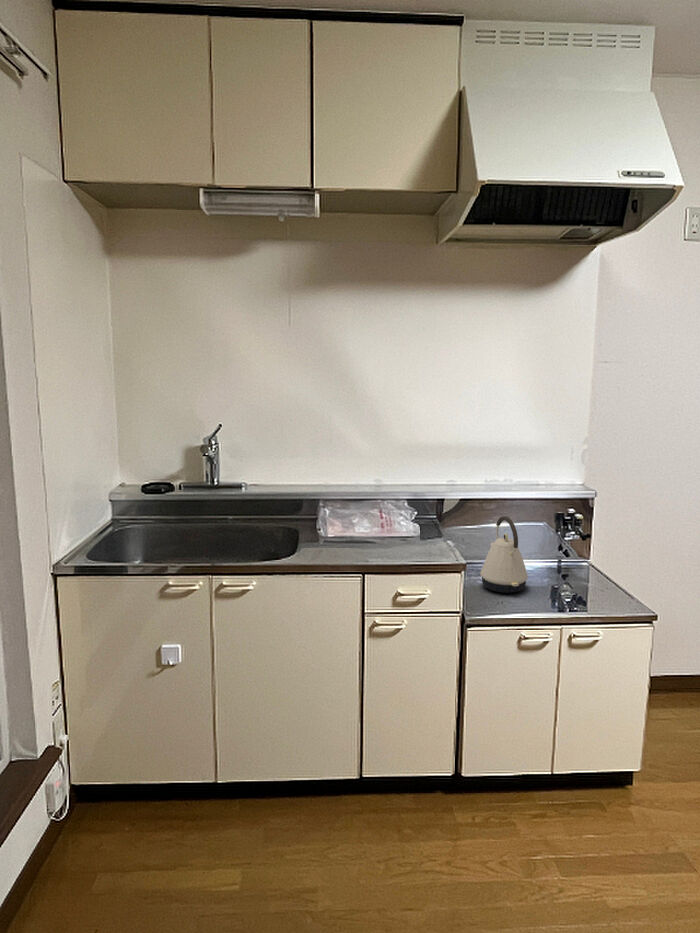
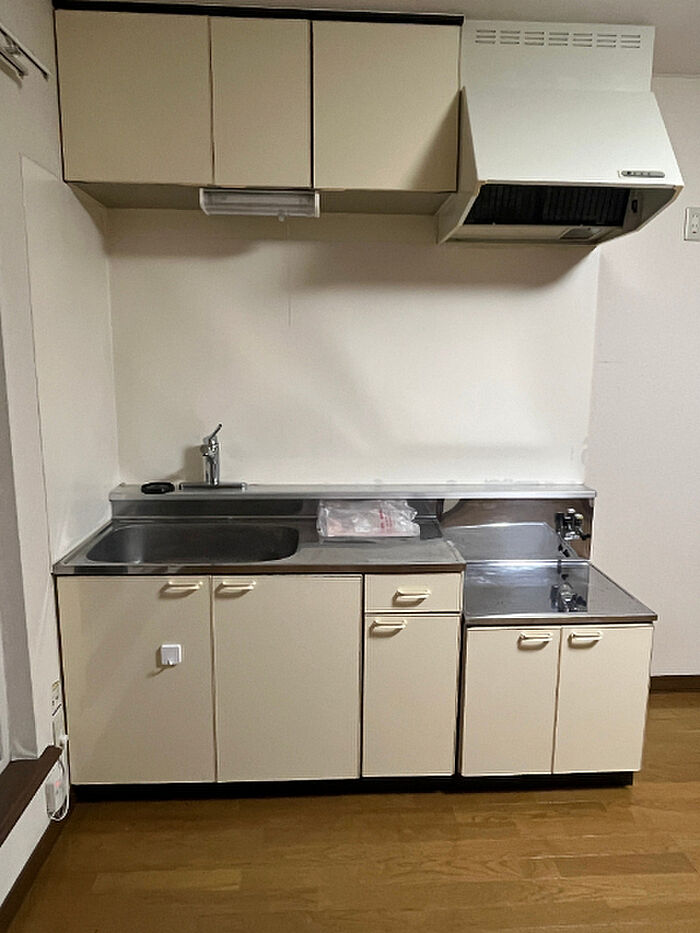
- kettle (504, 551)
